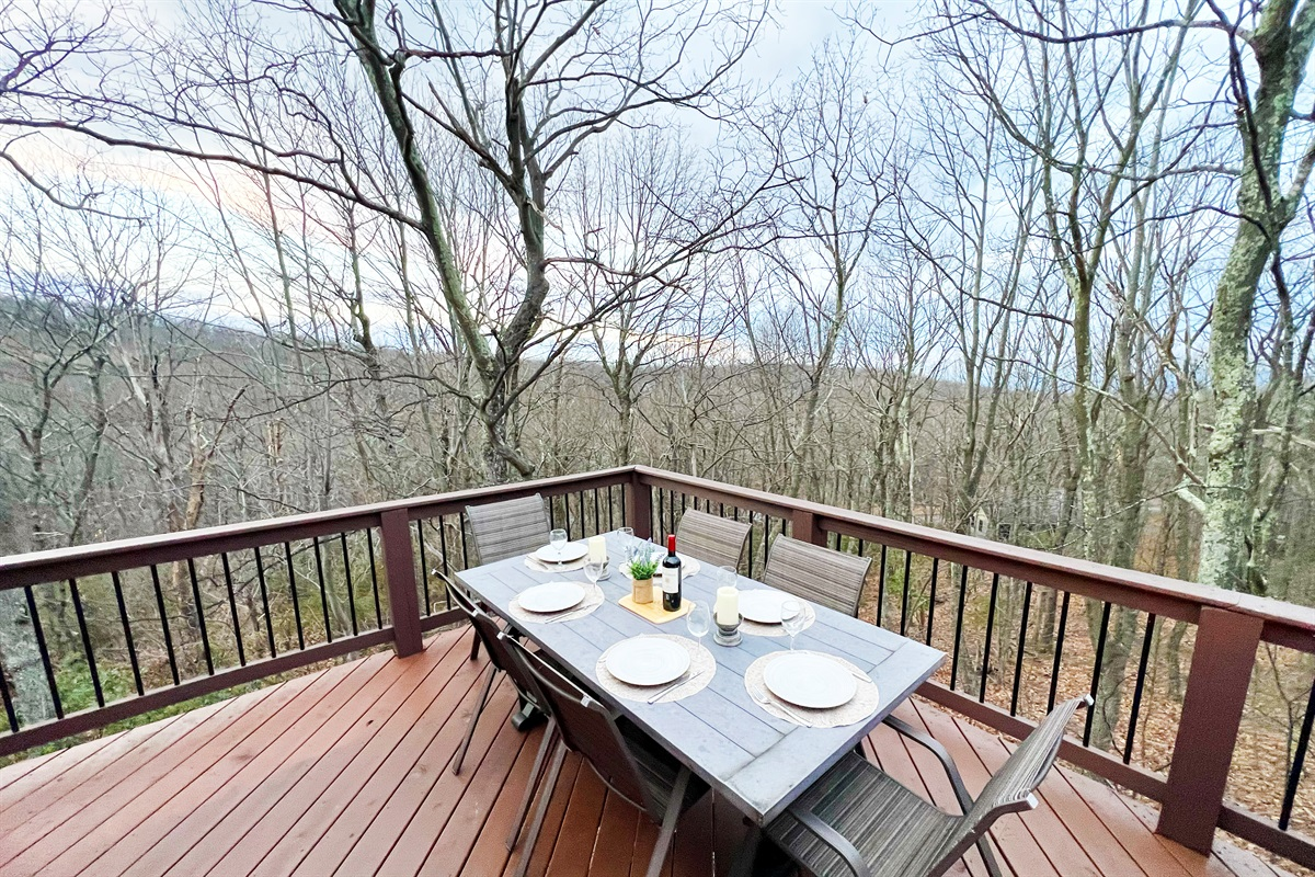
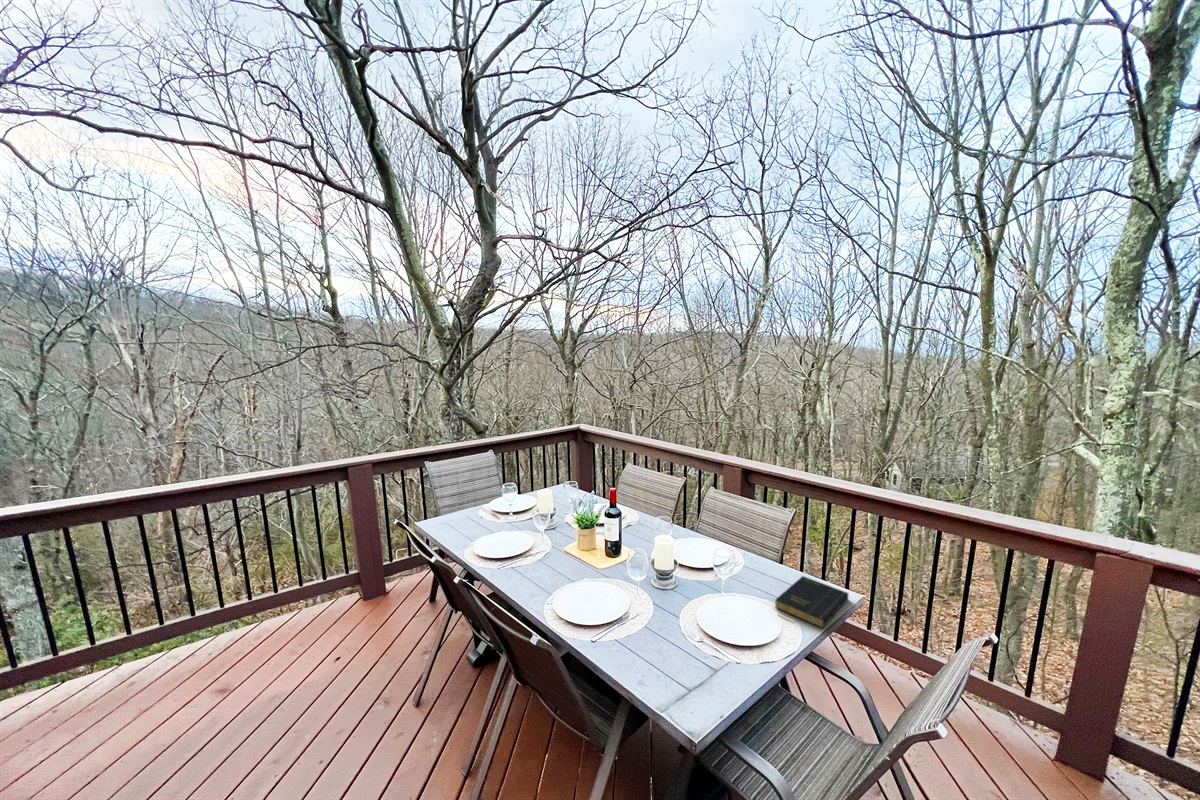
+ book (812, 599)
